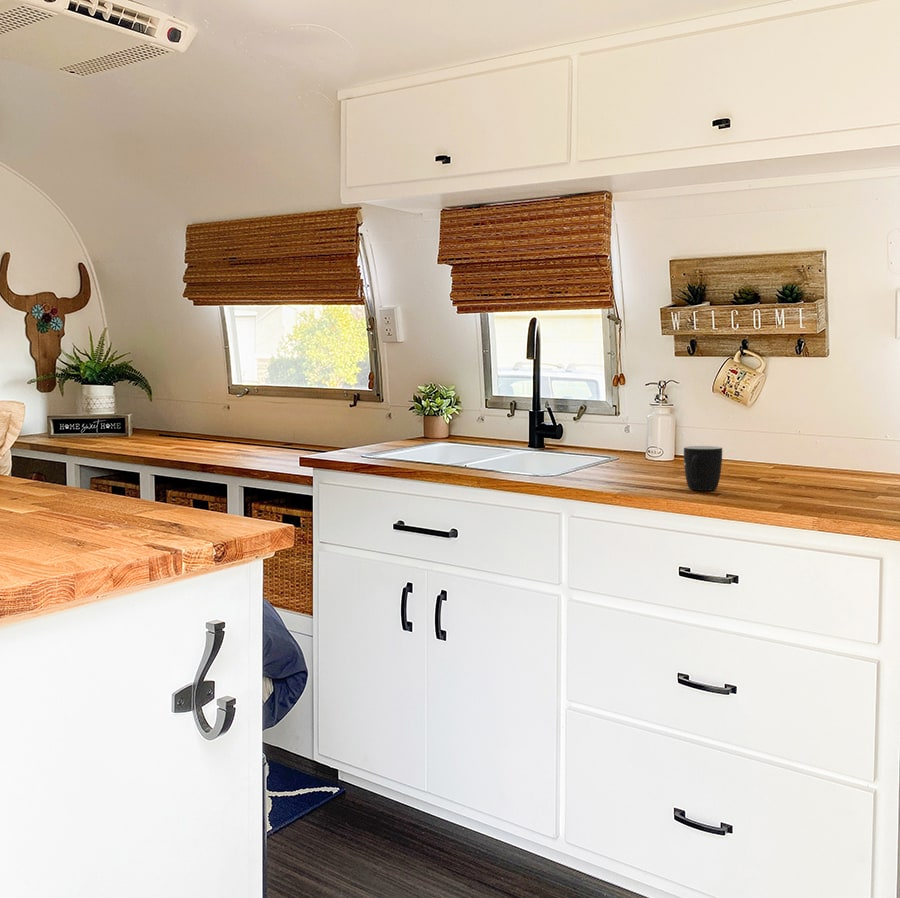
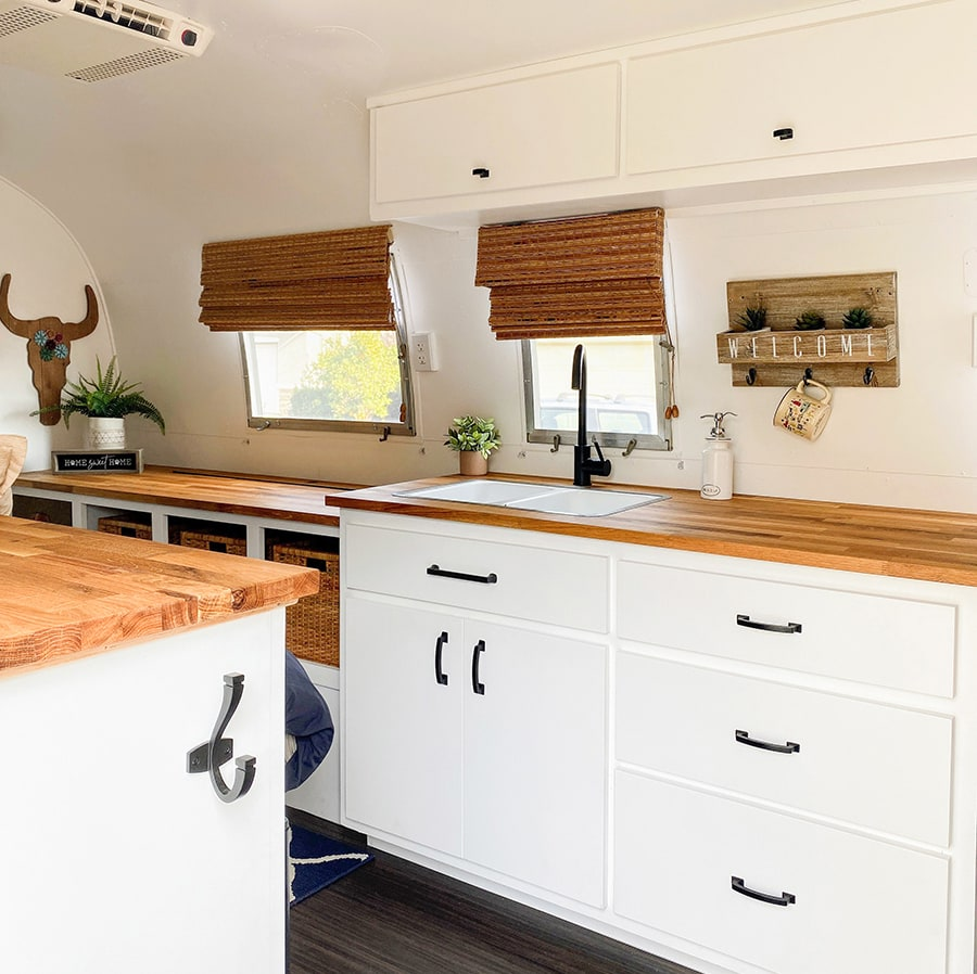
- mug (700, 468)
